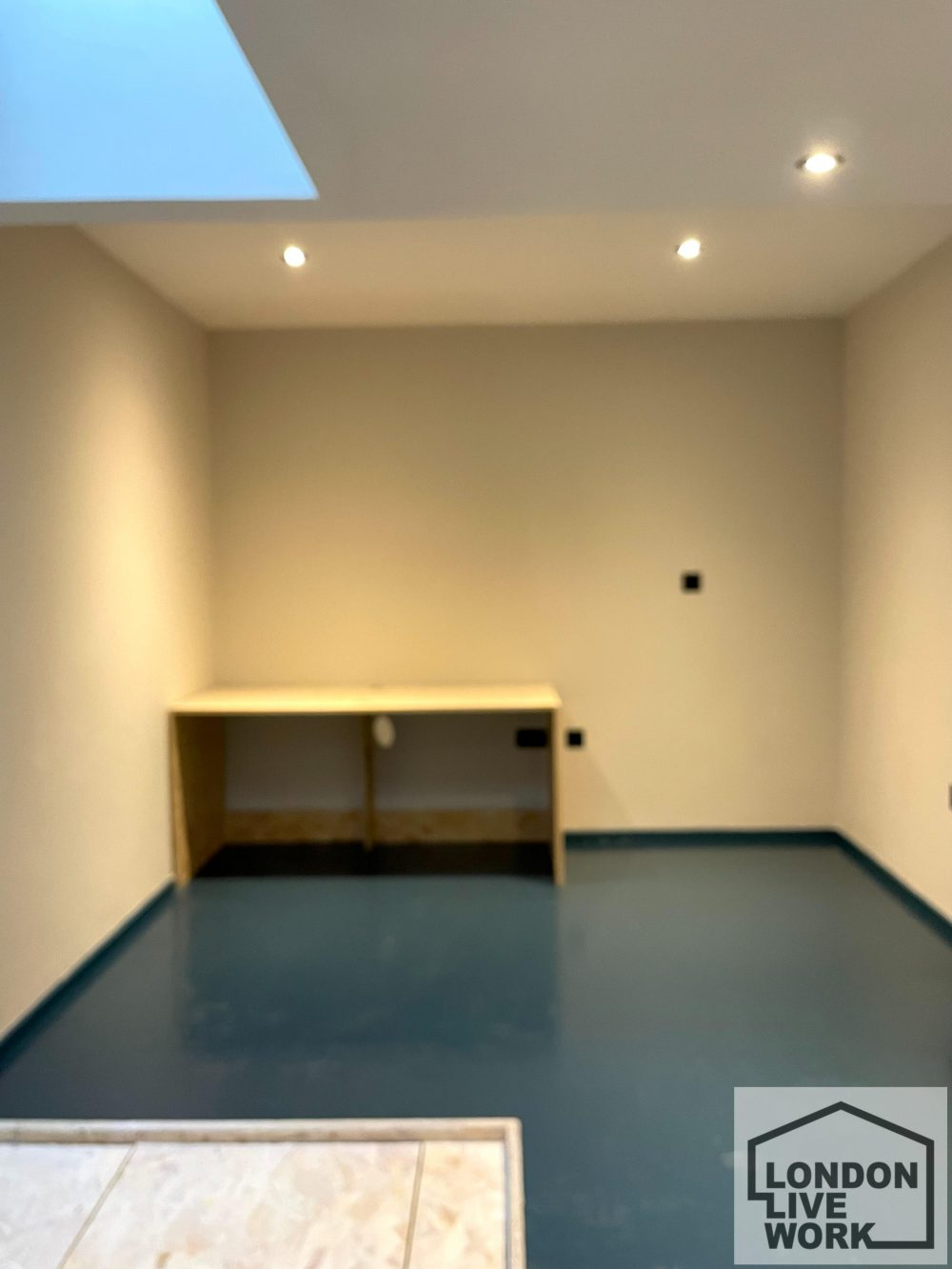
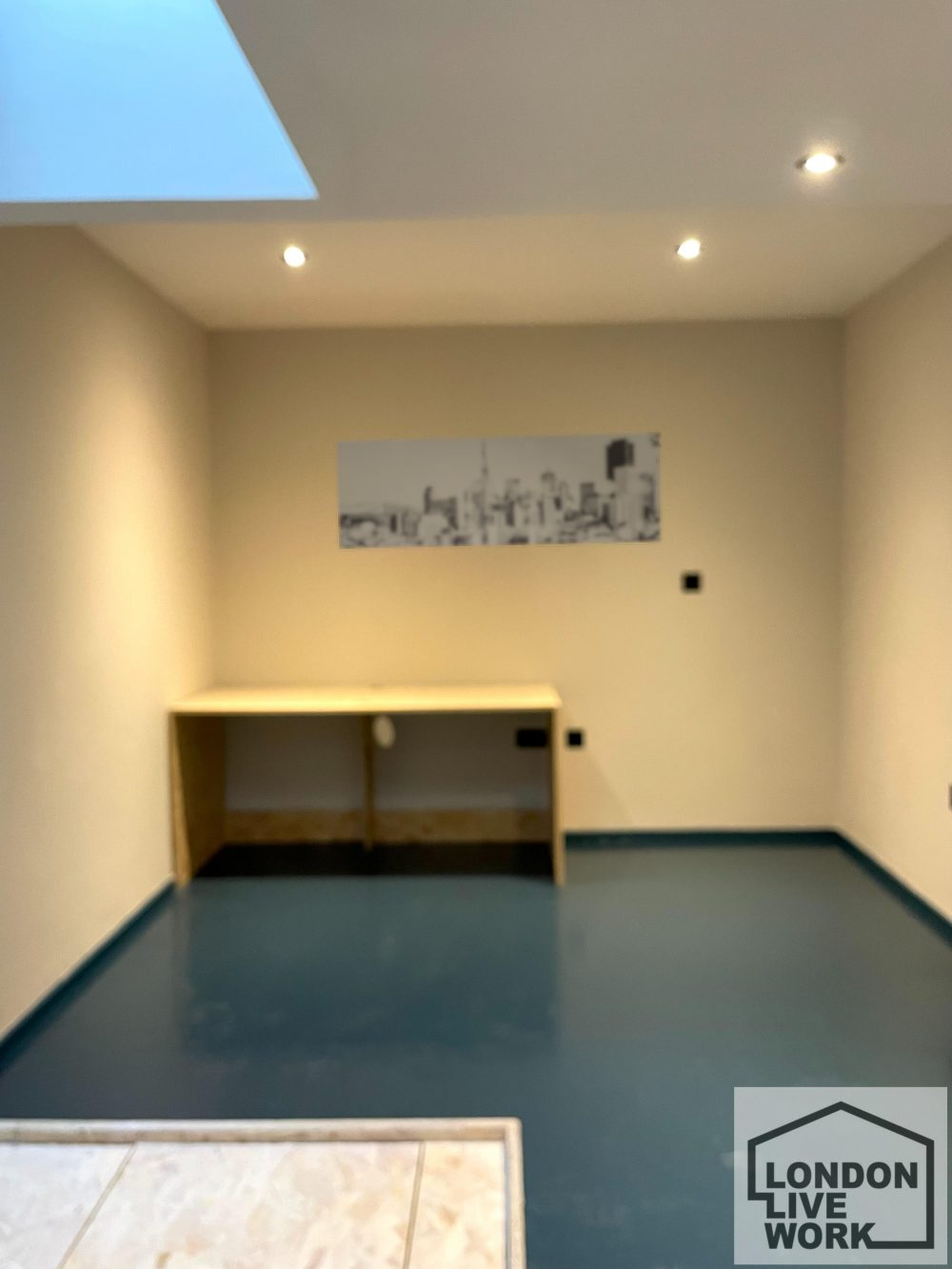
+ wall art (498, 491)
